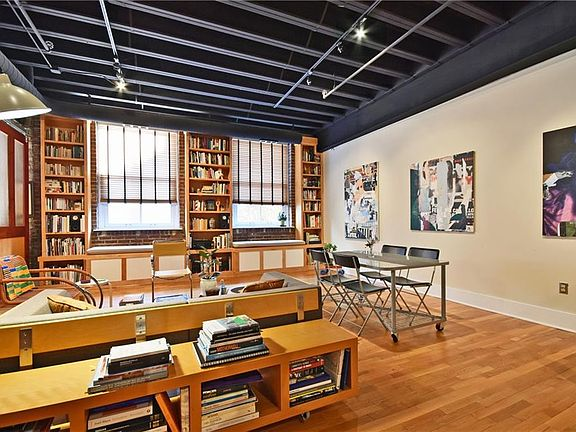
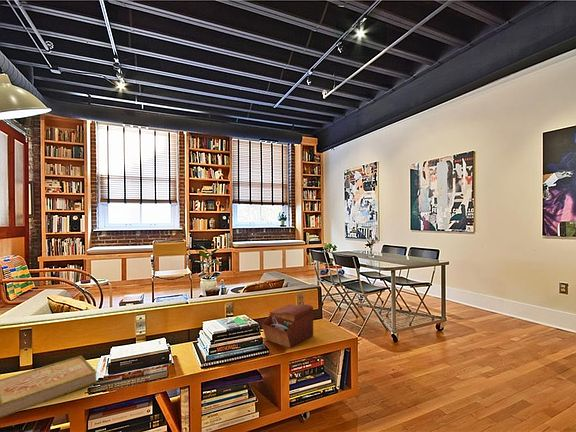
+ decorative box (46, 382)
+ sewing box (287, 323)
